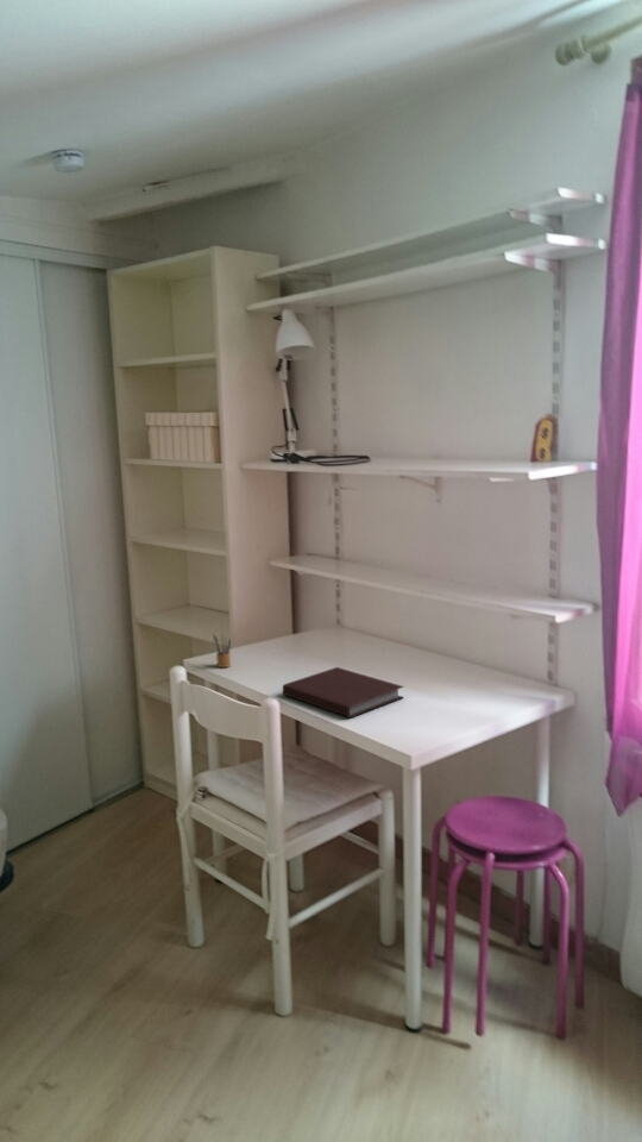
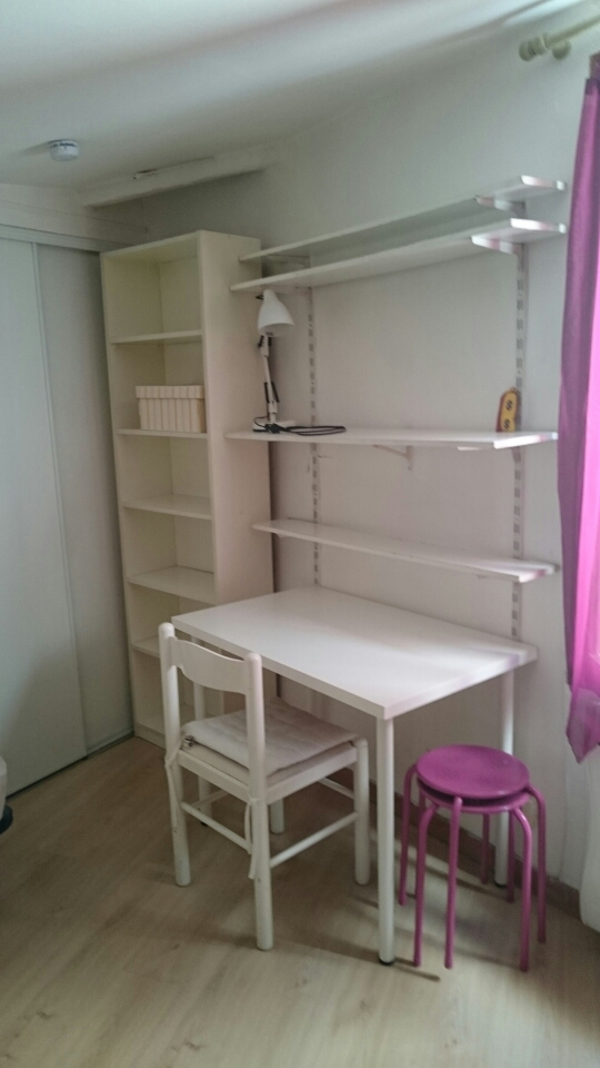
- pencil box (222, 650)
- notebook (342, 690)
